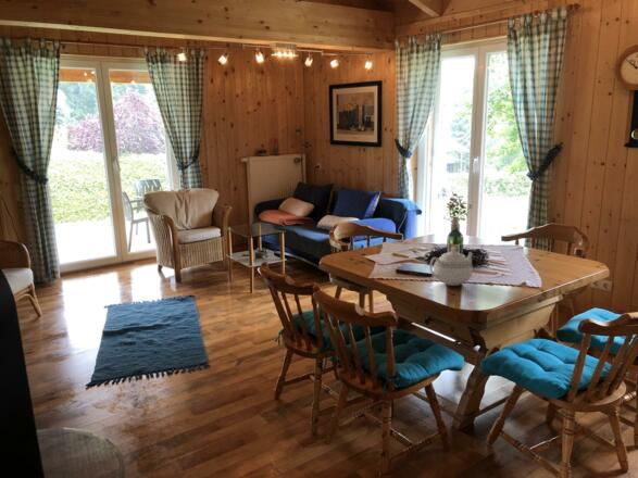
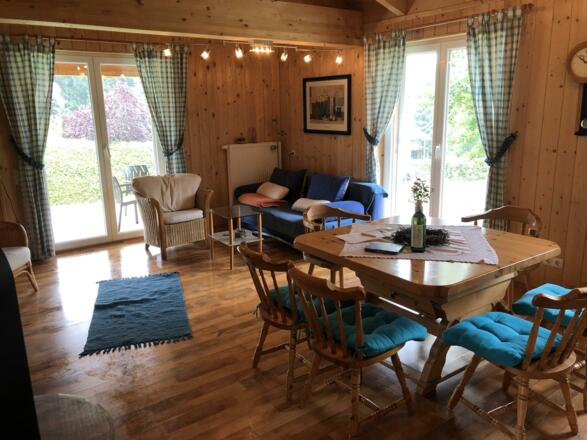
- teapot (452, 265)
